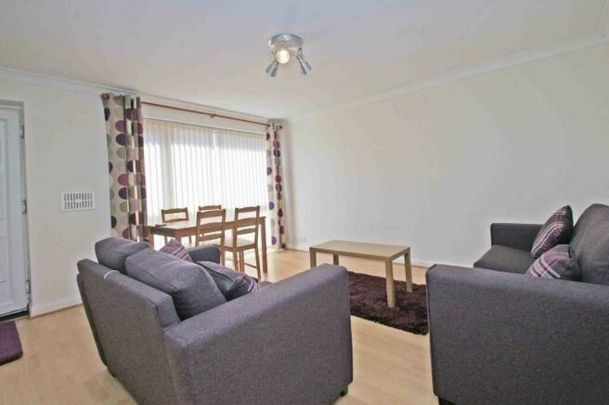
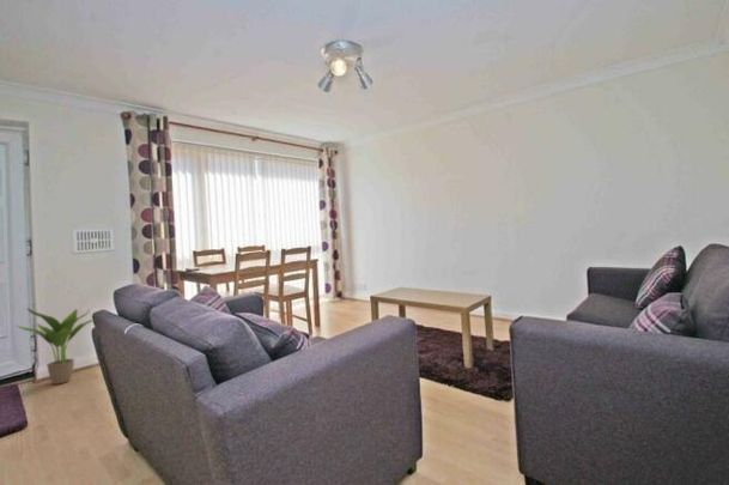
+ potted plant (63, 342)
